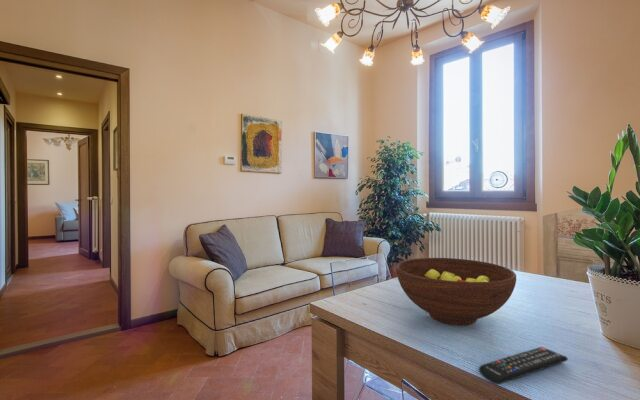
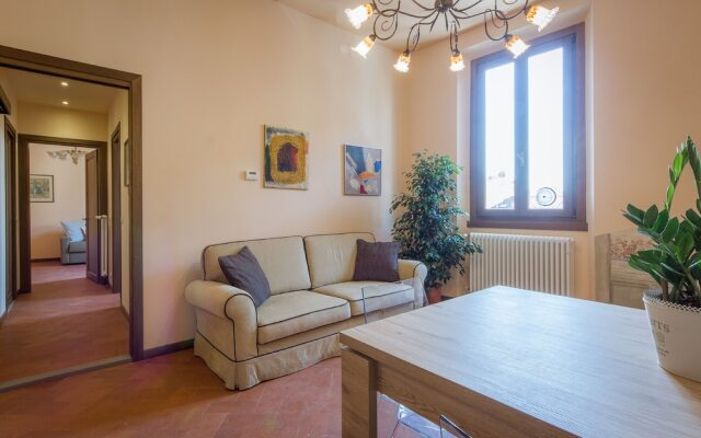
- remote control (524, 364)
- fruit bowl (452, 293)
